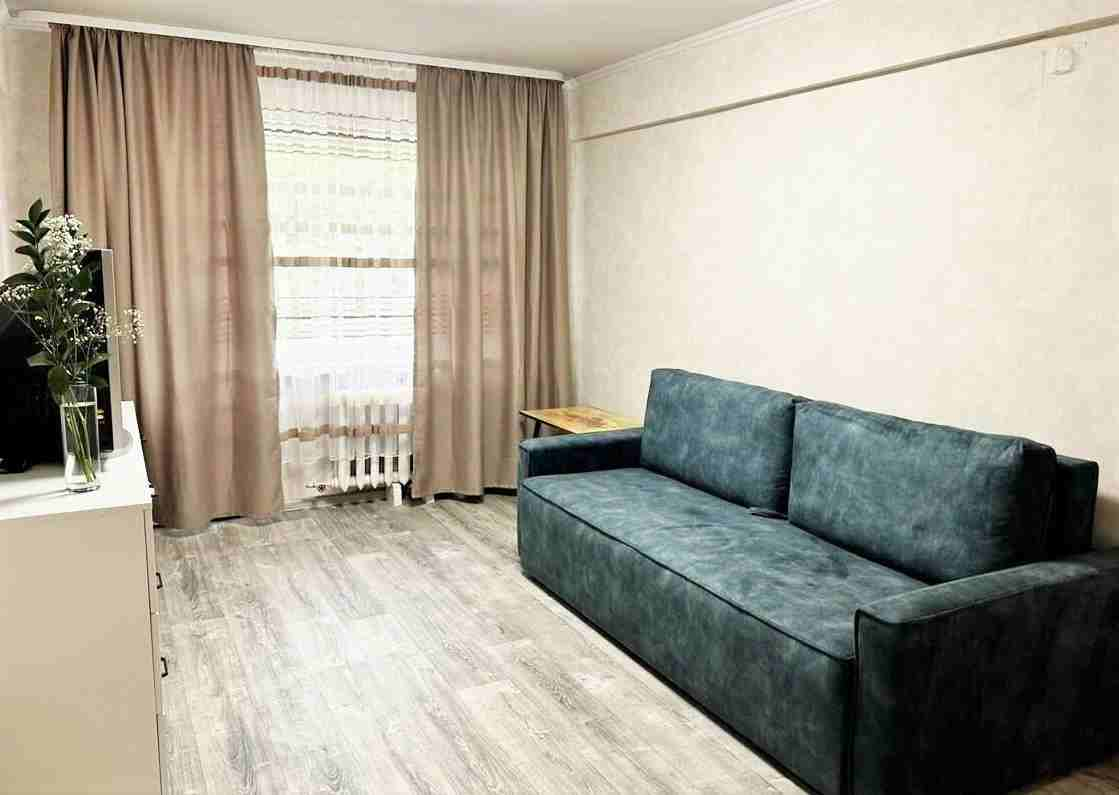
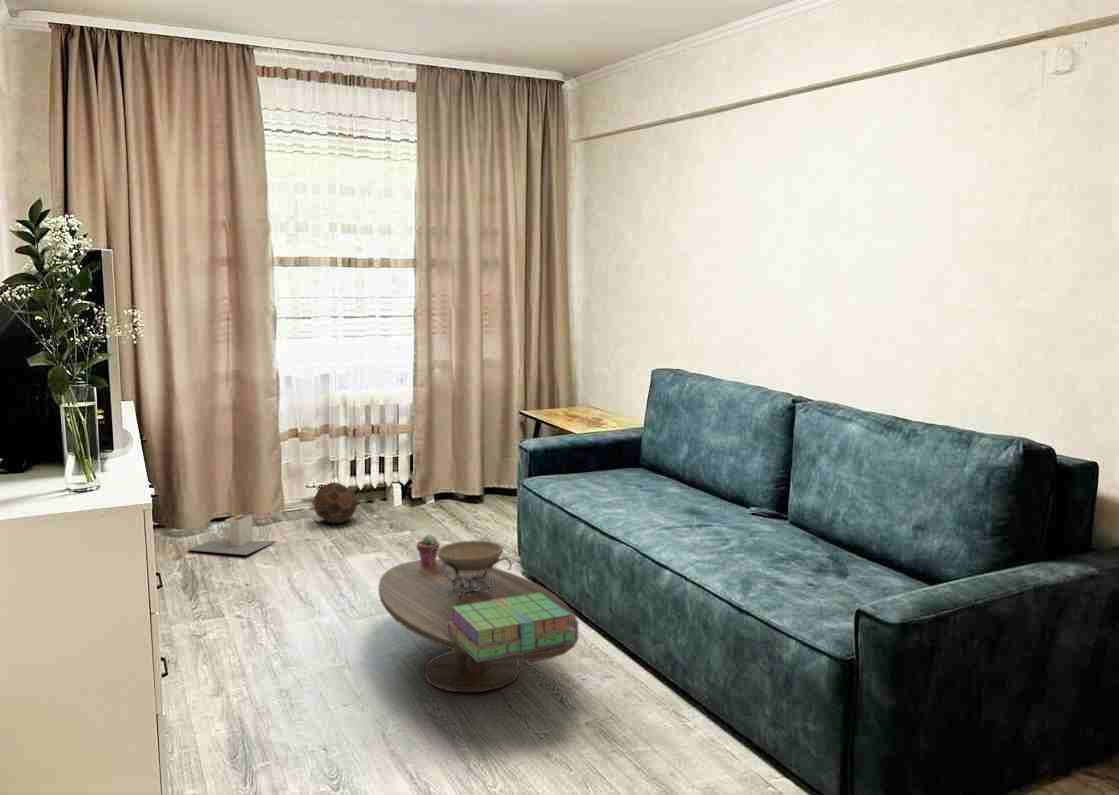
+ decorative bowl (469, 569)
+ stack of books (510, 623)
+ coffee table (461, 646)
+ storage bin (238, 526)
+ soccer ball (335, 502)
+ potted succulent (428, 548)
